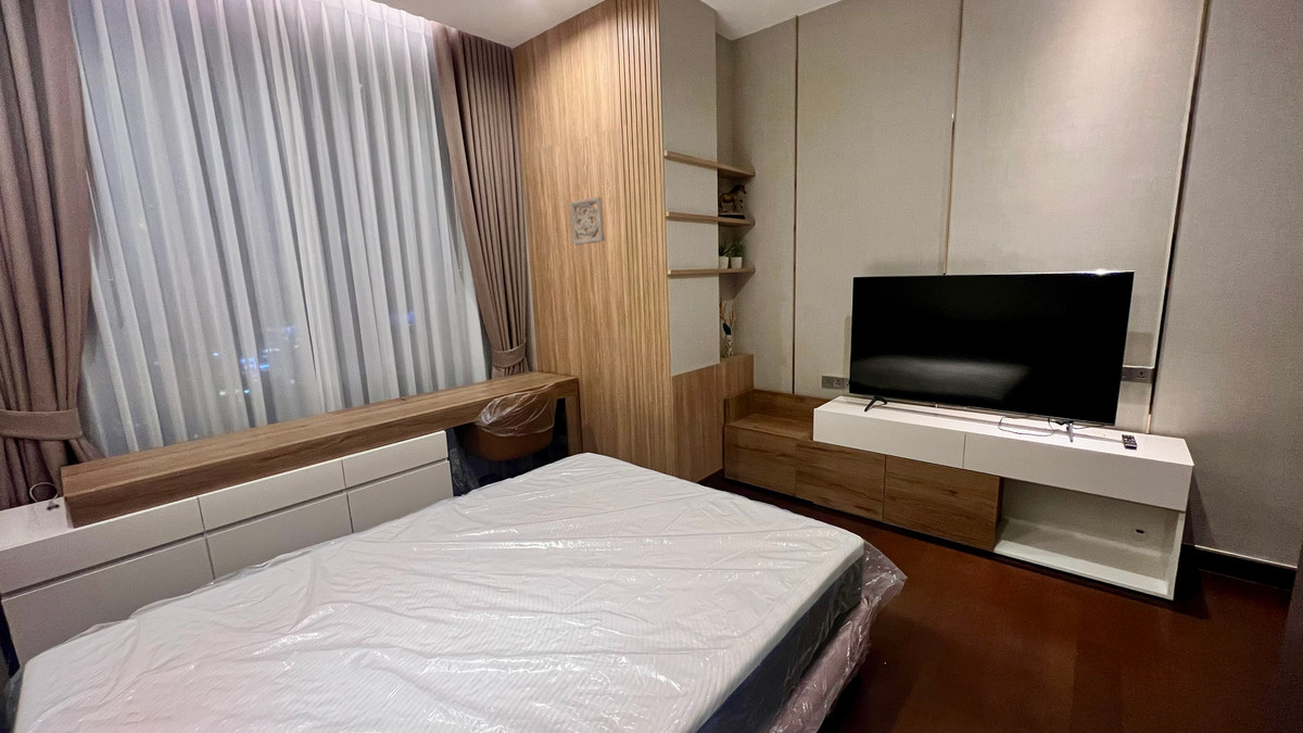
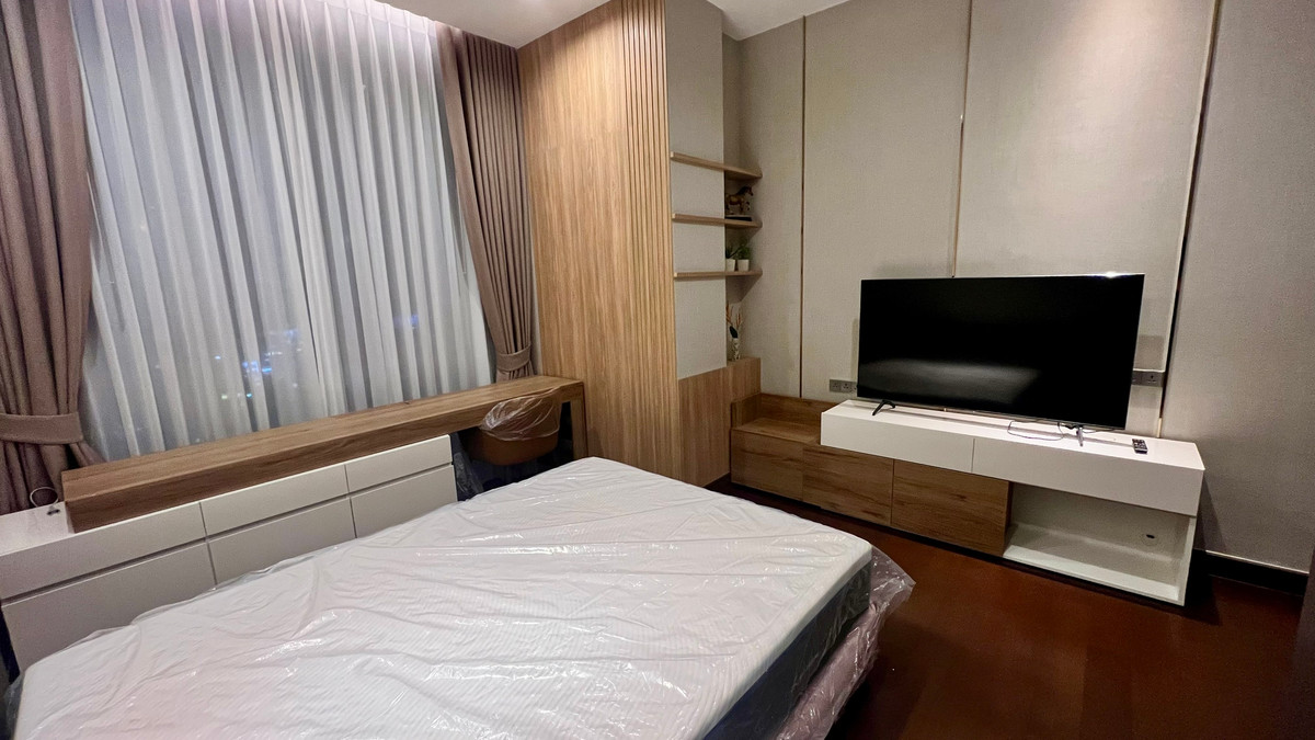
- wall ornament (586, 222)
